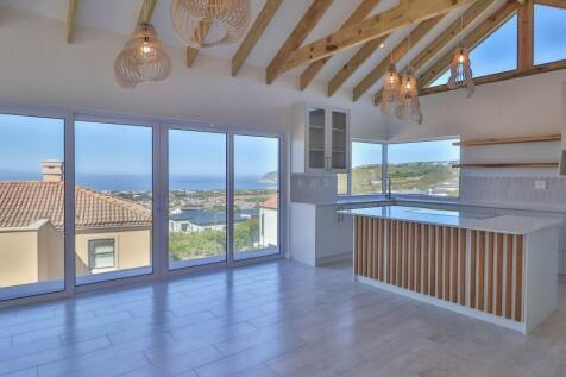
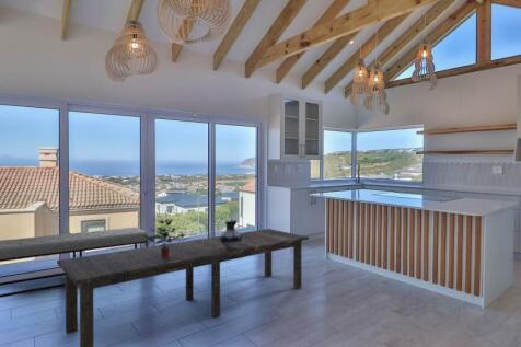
+ ceramic jug (231, 234)
+ bench (74, 256)
+ potted plant (165, 238)
+ dining table (193, 277)
